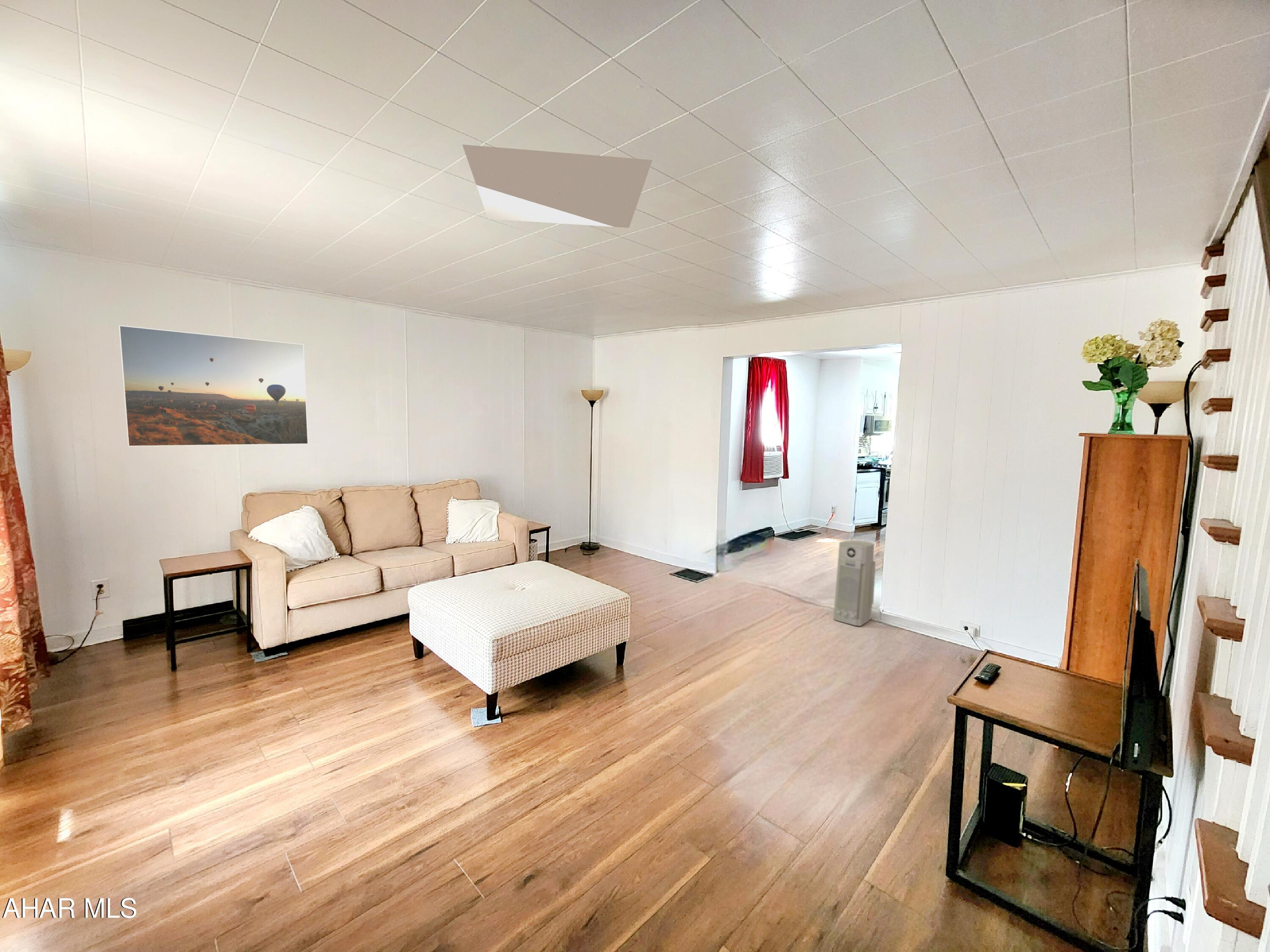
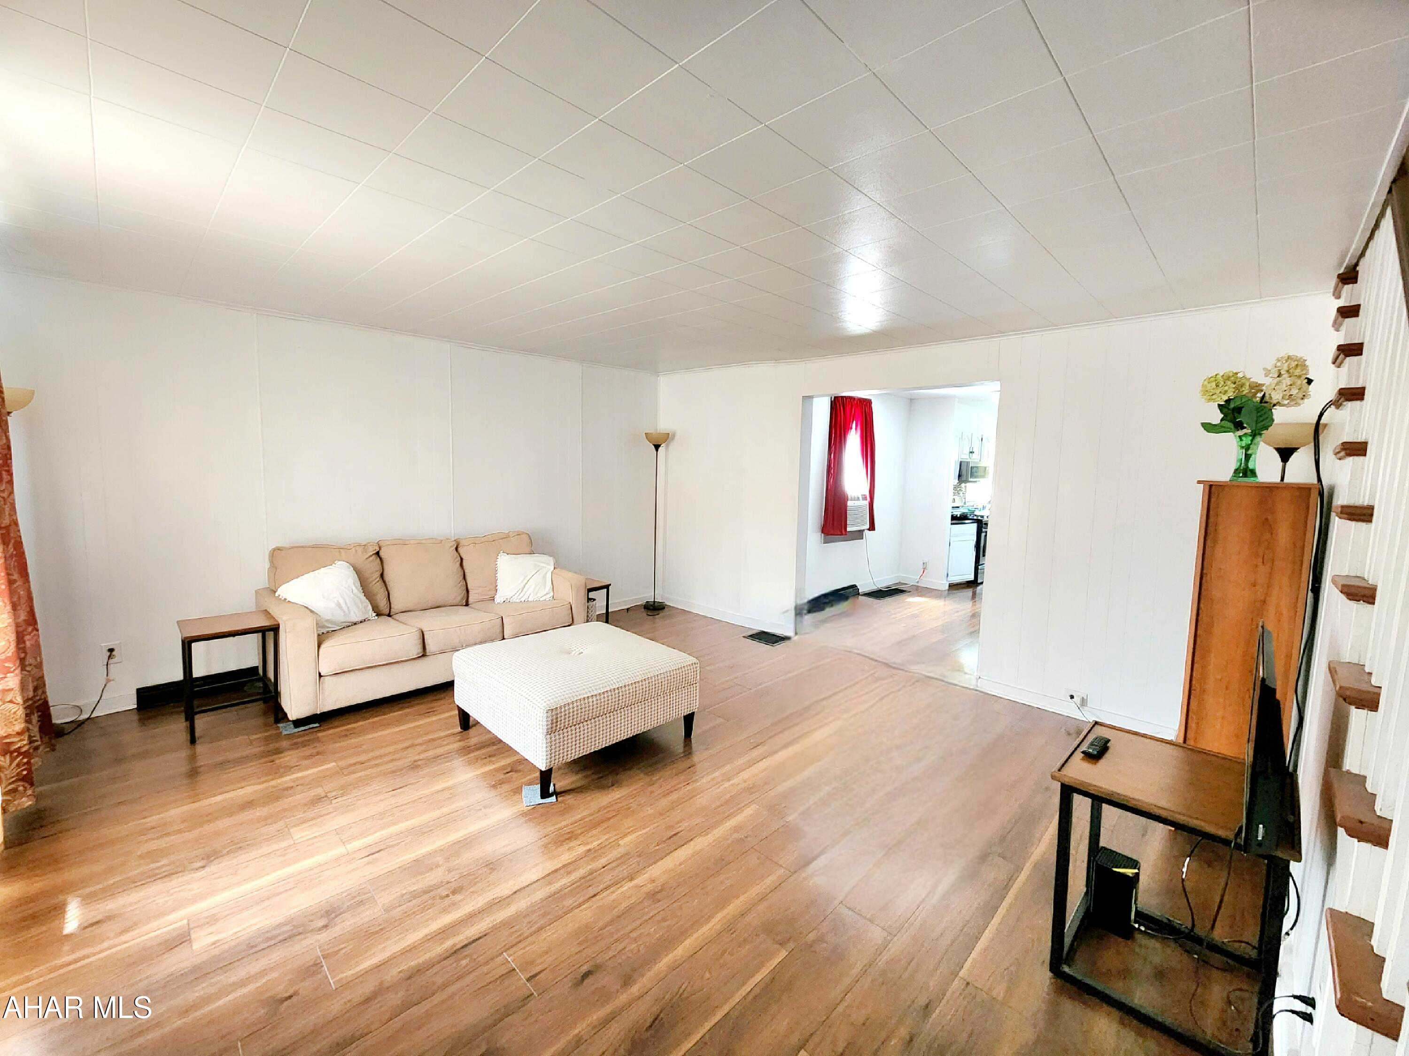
- ceiling light (560, 185)
- air purifier (856, 580)
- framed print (223, 391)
